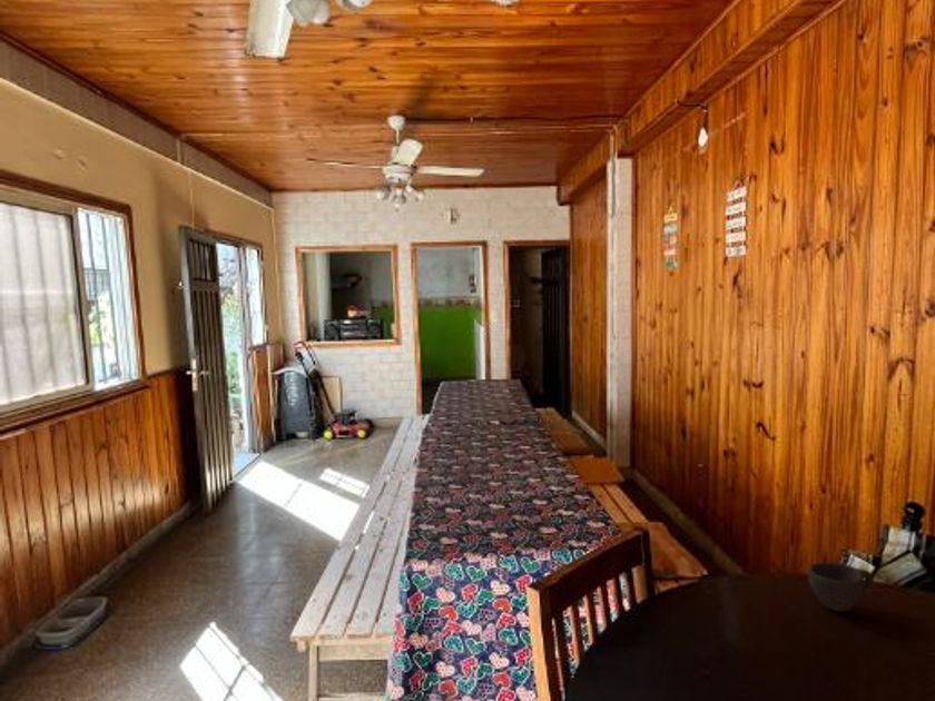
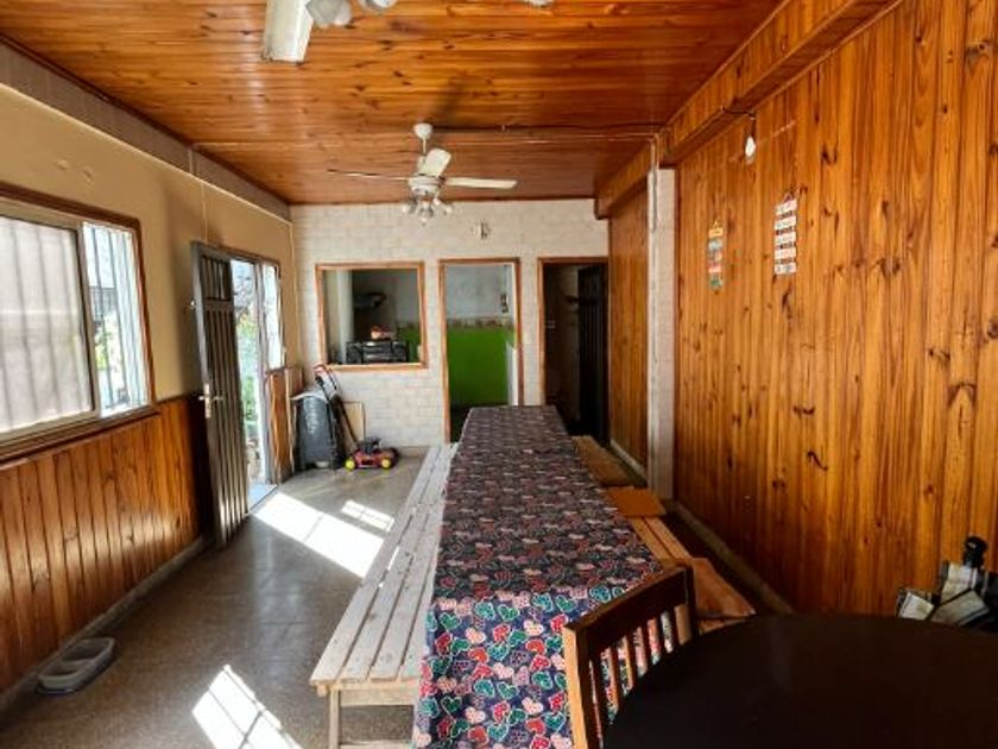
- cup (842, 586)
